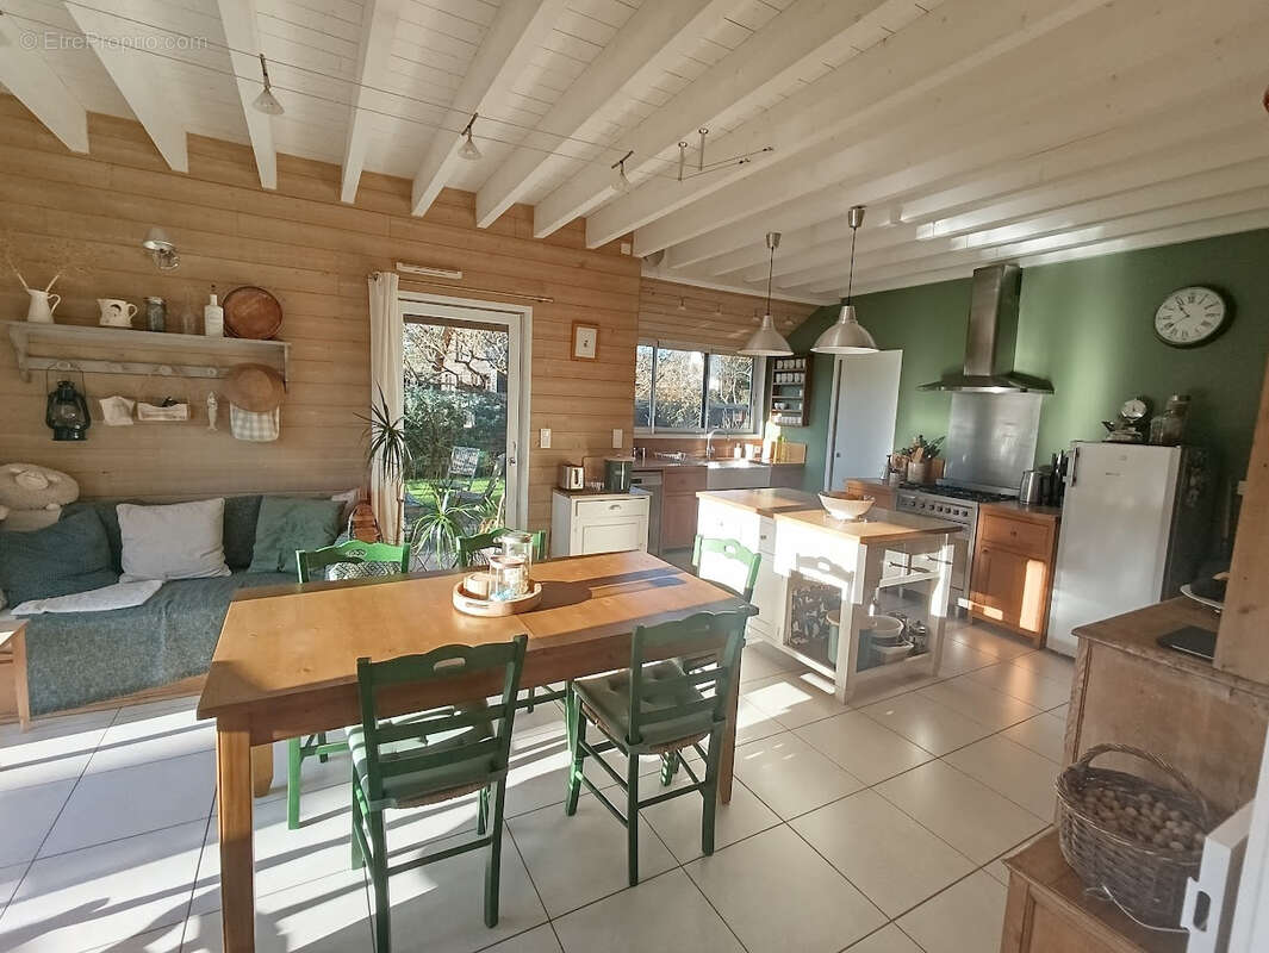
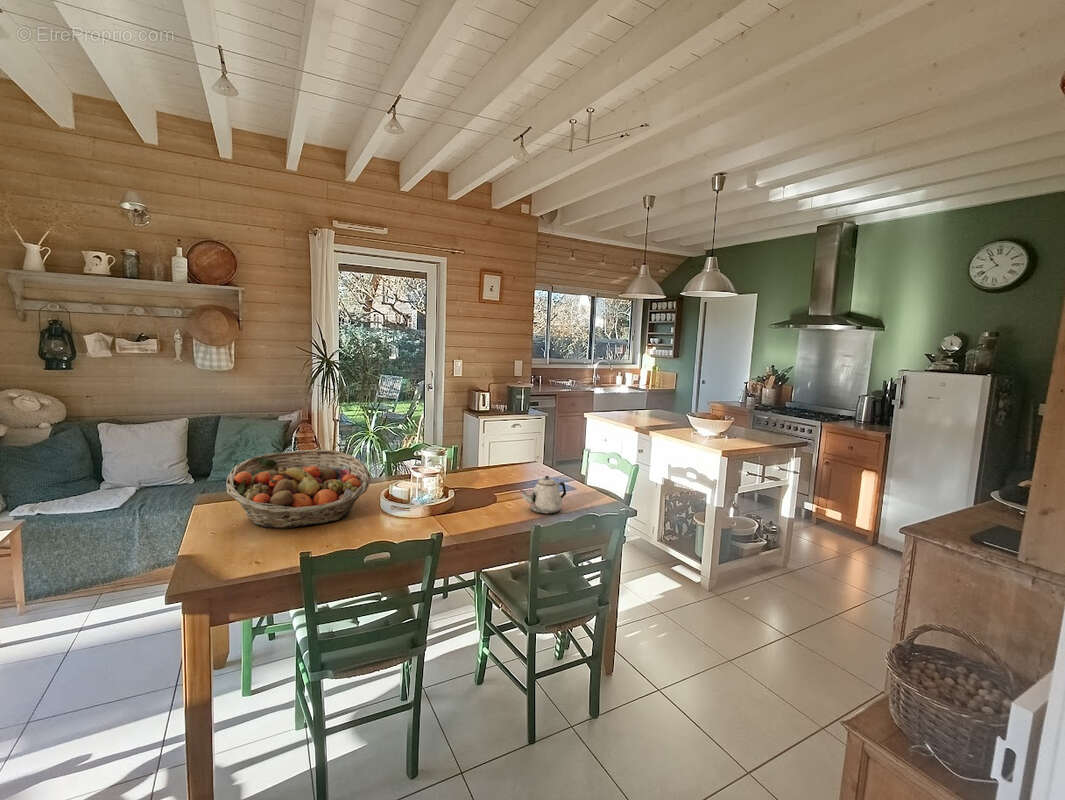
+ fruit basket (302, 486)
+ teapot (543, 493)
